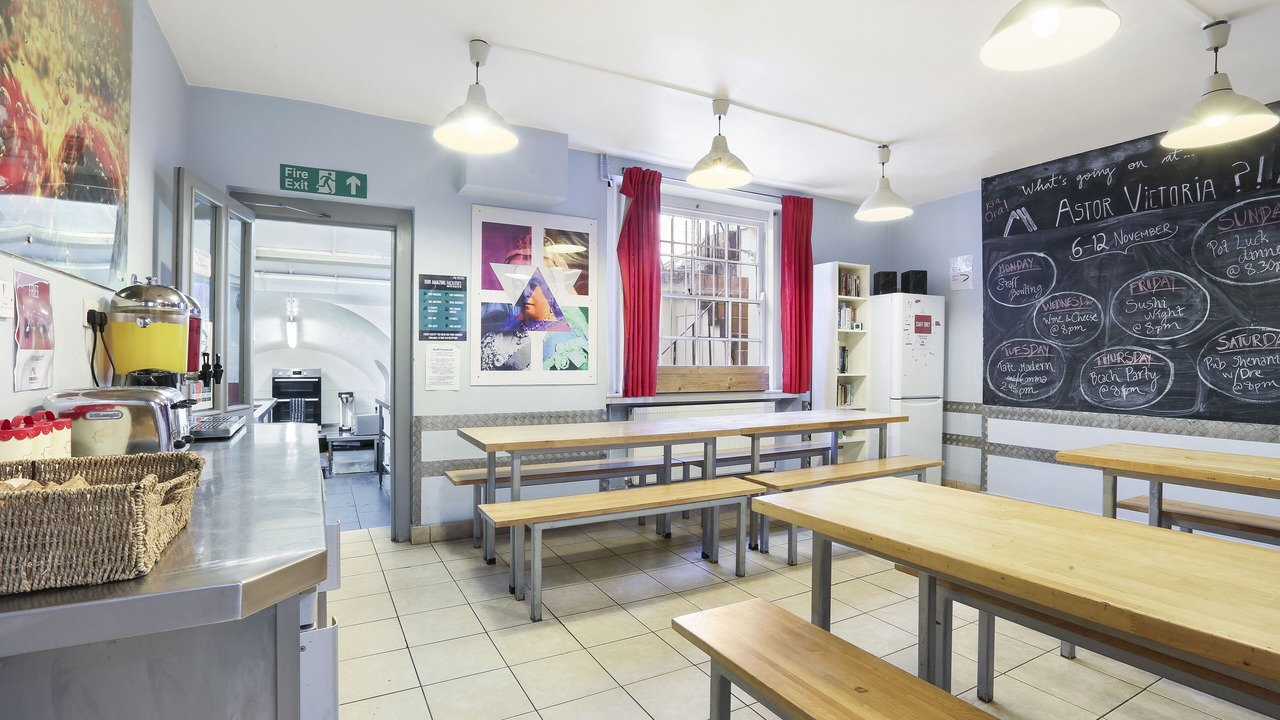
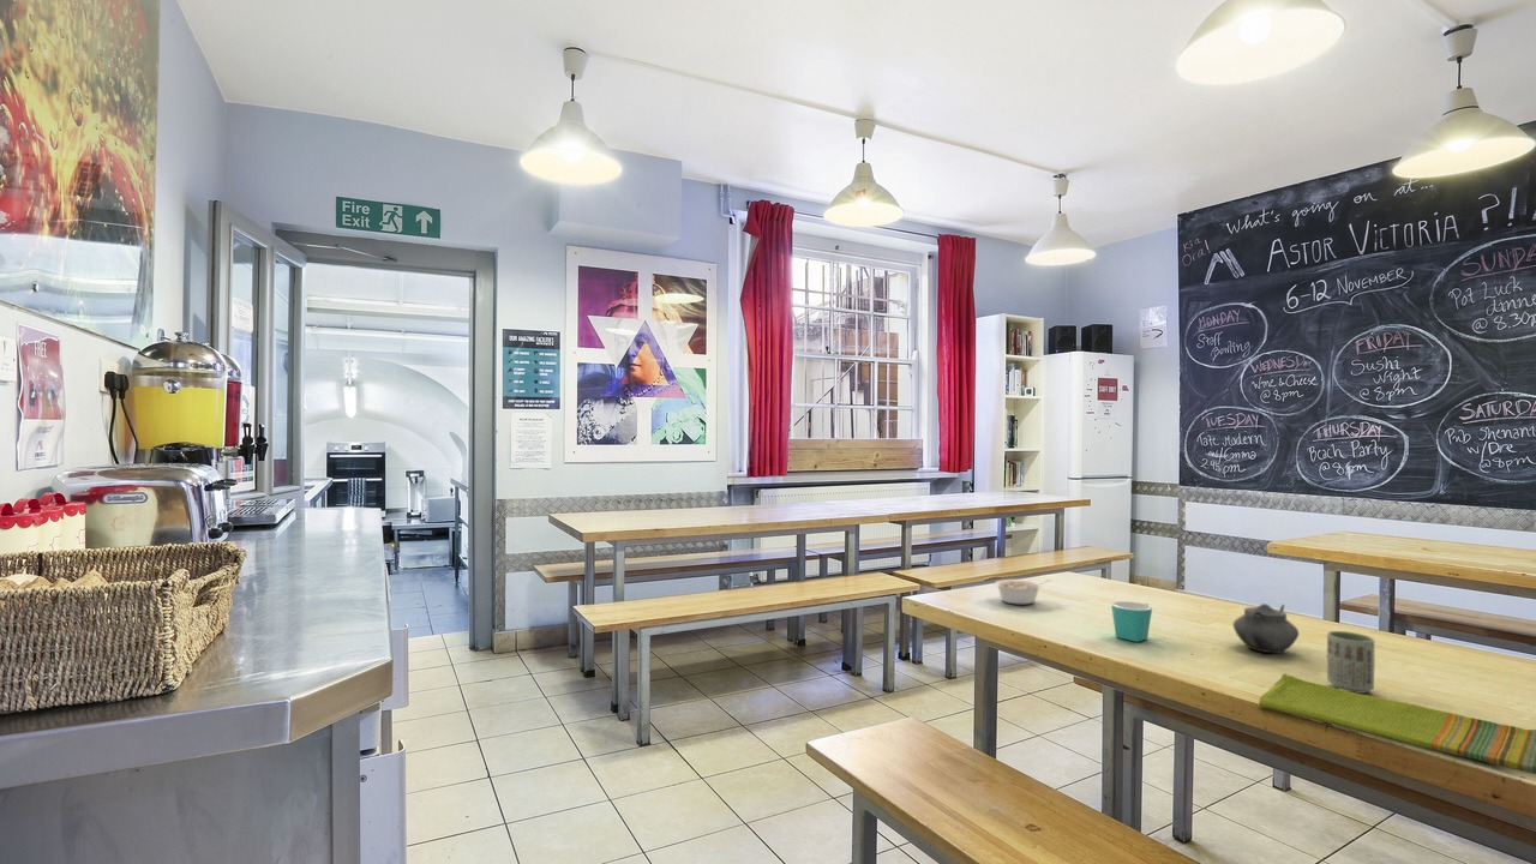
+ teapot (1266, 625)
+ dish towel (1400, 719)
+ mug (1135, 620)
+ legume (1019, 590)
+ cup (1350, 661)
